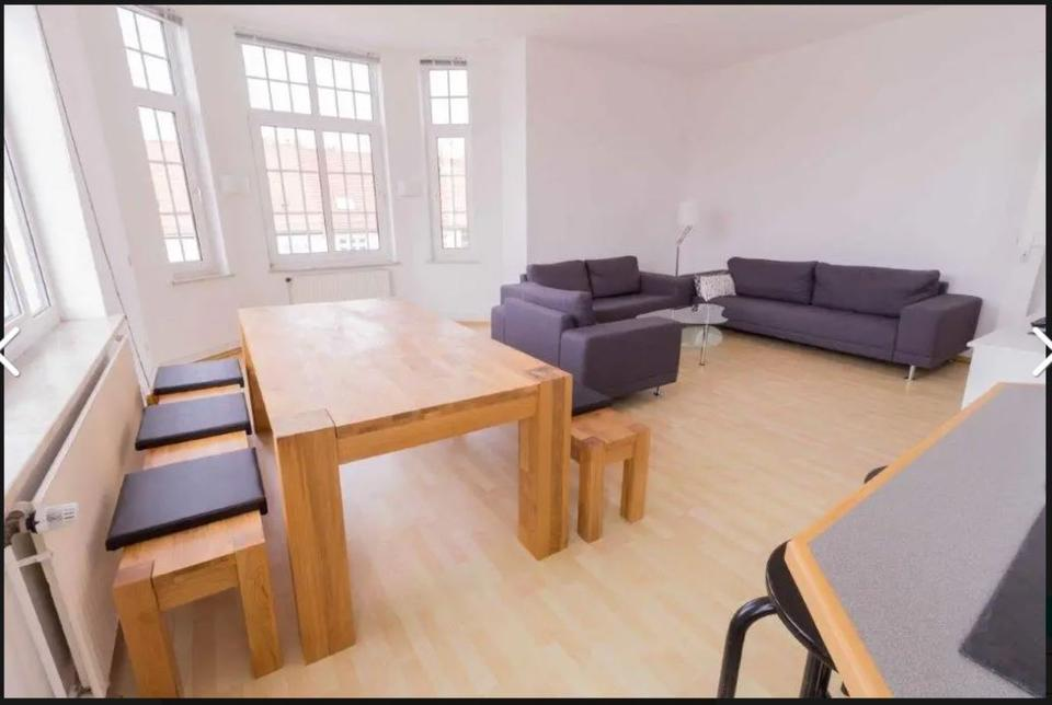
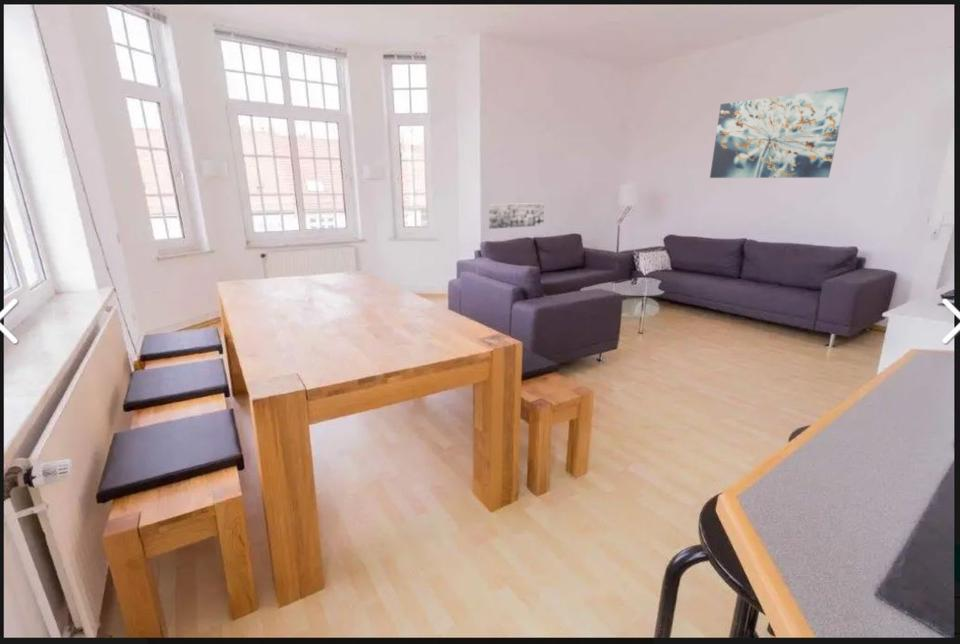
+ wall art (770, 138)
+ wall art (517, 215)
